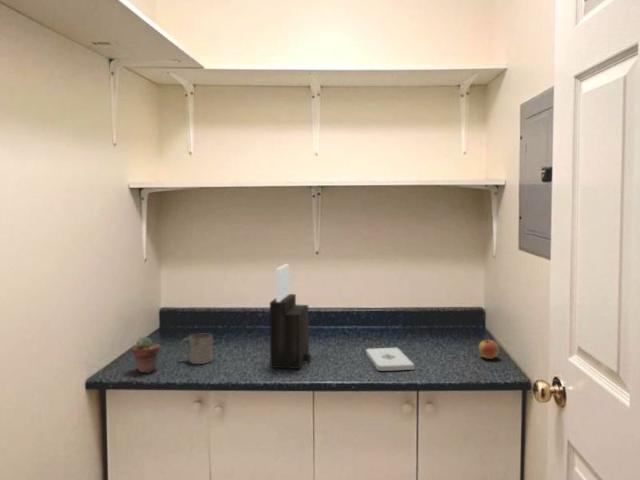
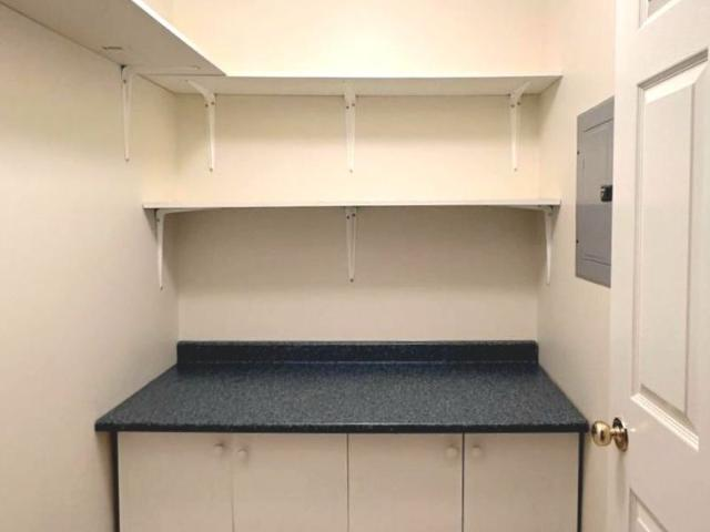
- potted succulent (146, 353)
- mug (196, 348)
- apple (488, 347)
- knife block (293, 314)
- notepad (388, 358)
